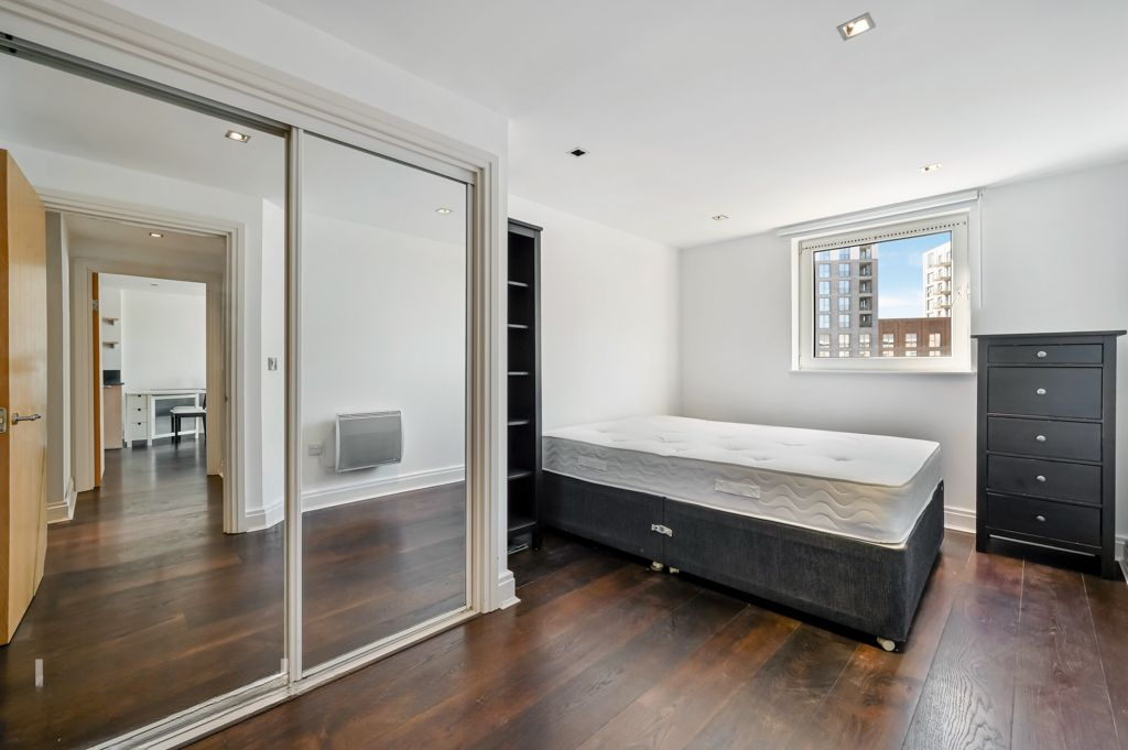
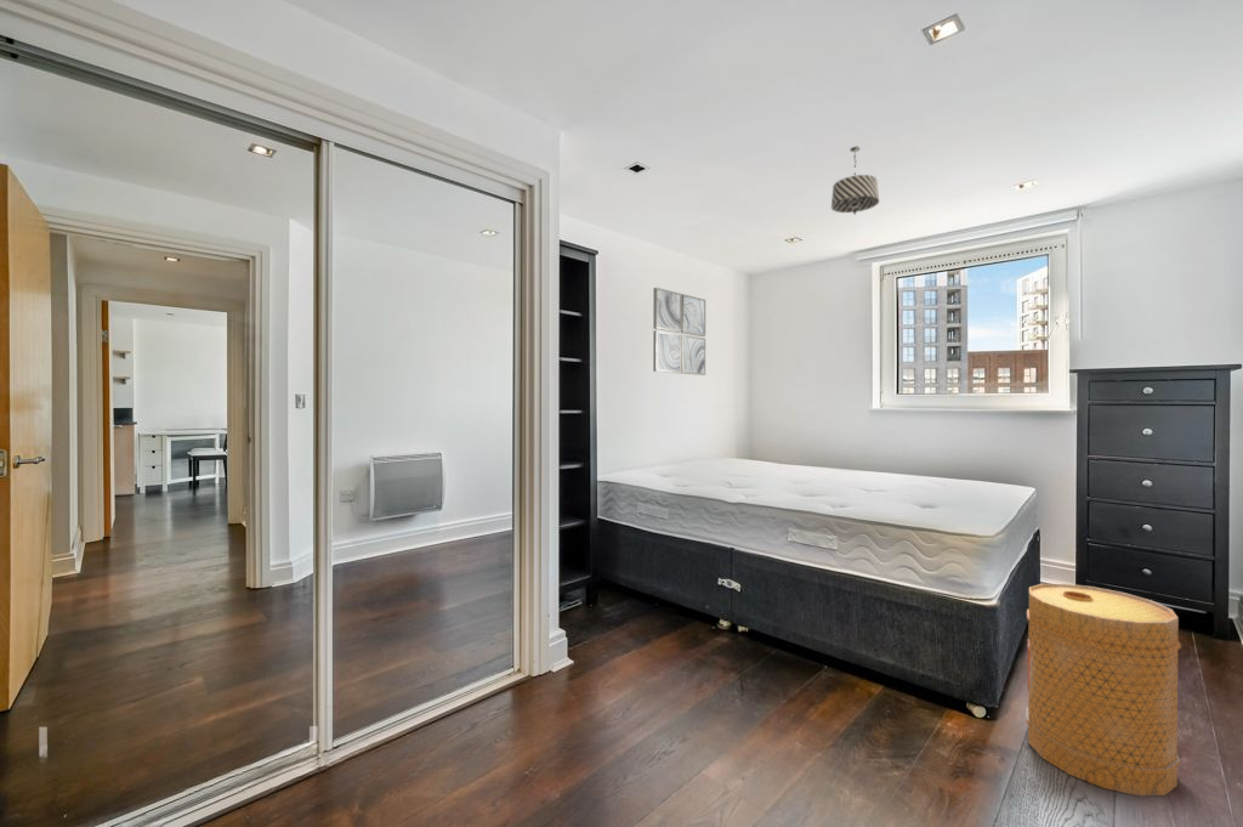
+ pendant light (855, 181)
+ wall art (680, 334)
+ basket (1096, 679)
